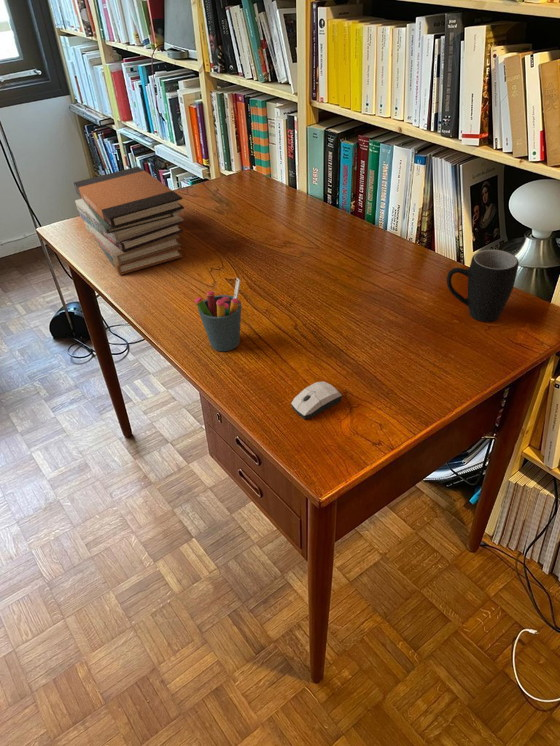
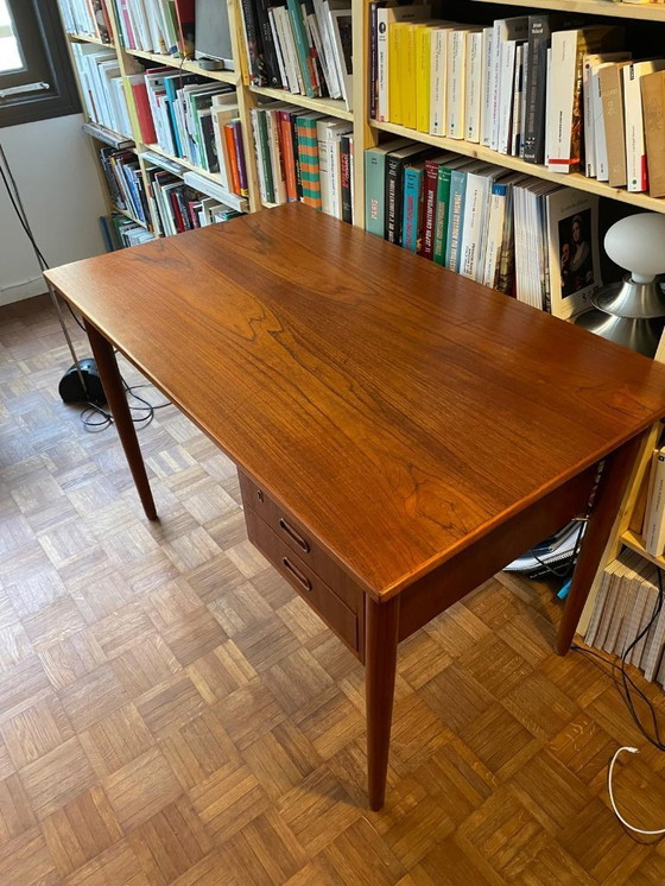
- book stack (130, 217)
- computer mouse (316, 397)
- mug (478, 287)
- pen holder (221, 315)
